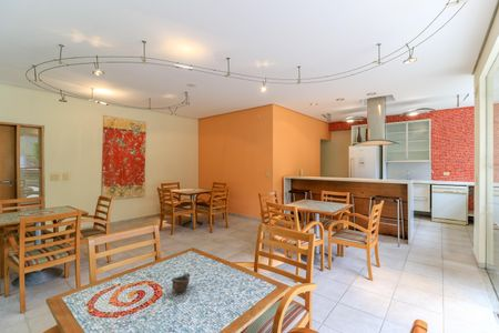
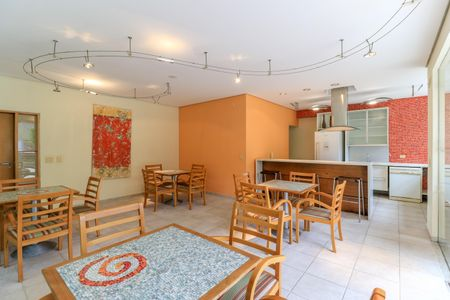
- cup (182, 283)
